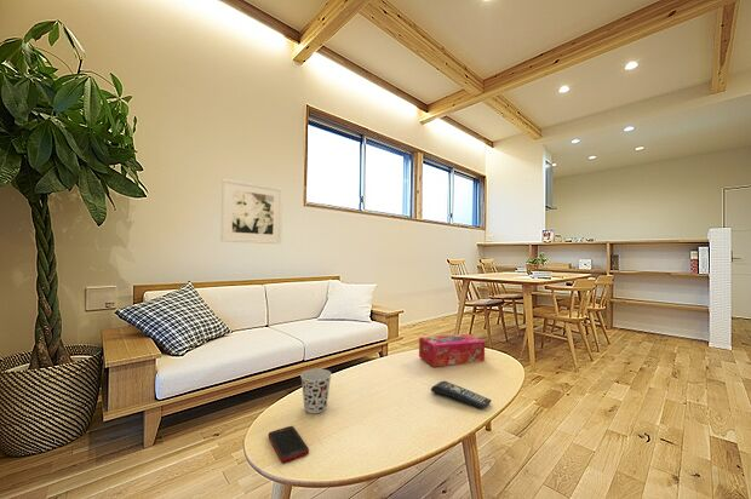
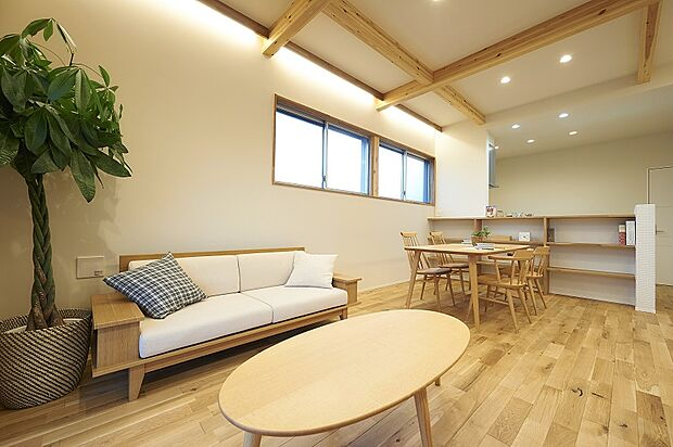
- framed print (253, 213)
- cell phone (287, 442)
- tissue box (451, 349)
- remote control (459, 394)
- cup (315, 391)
